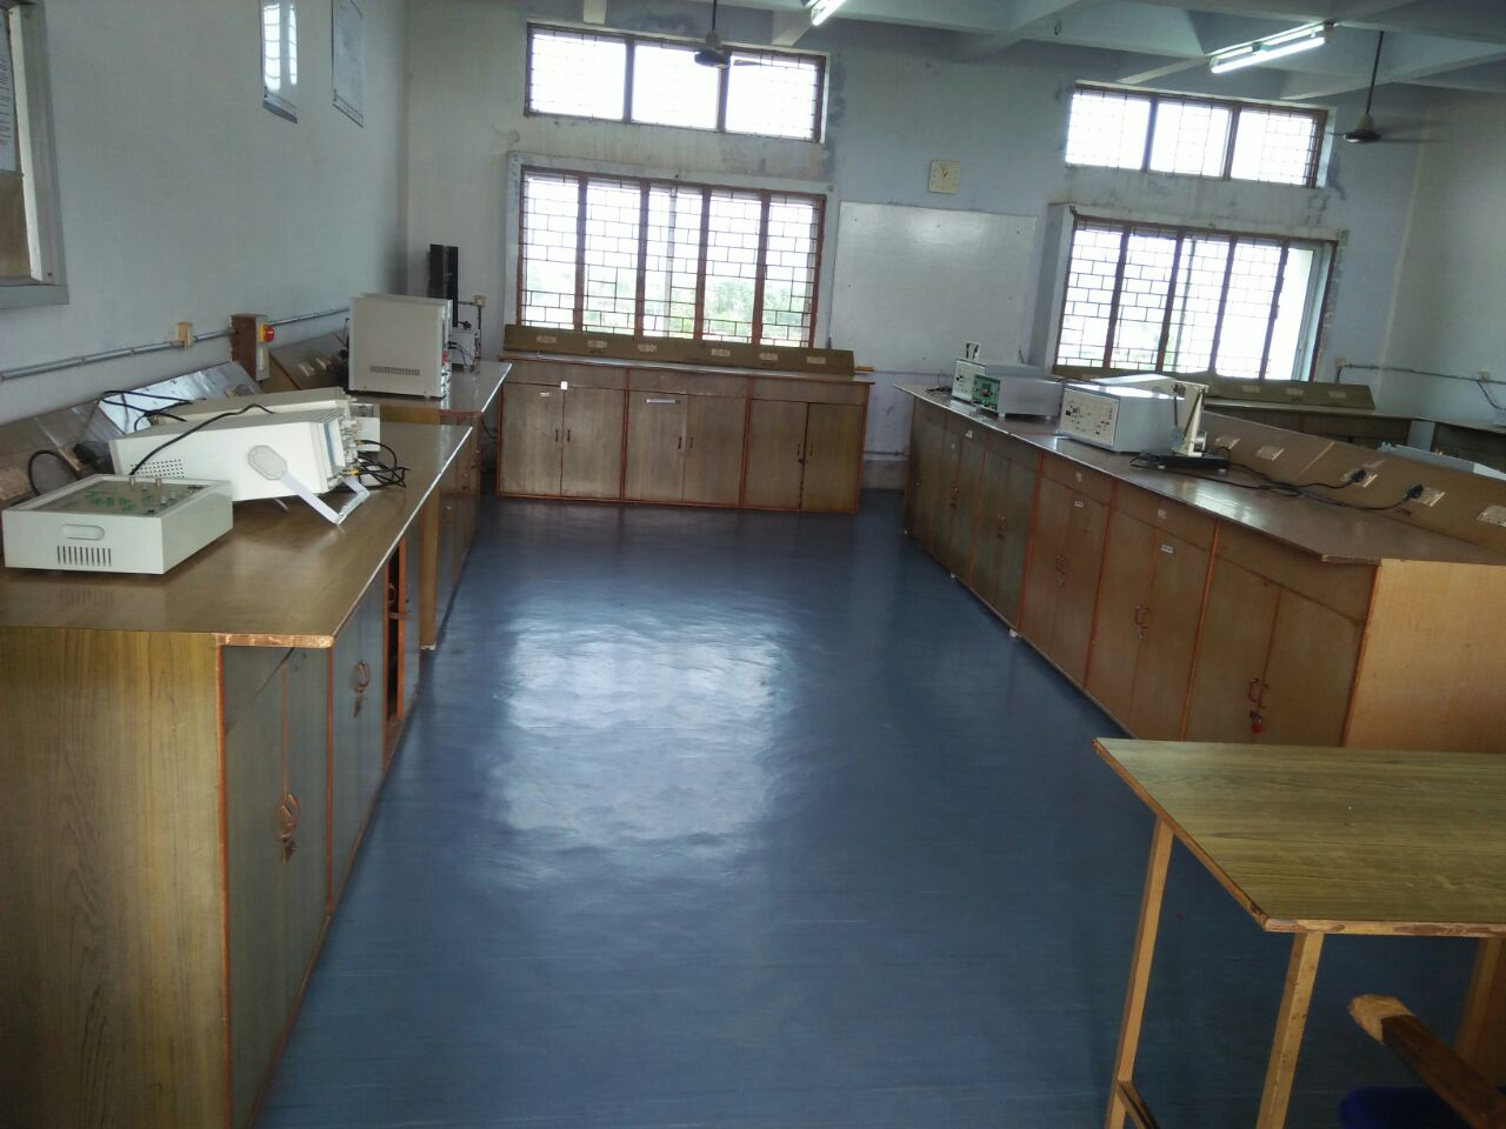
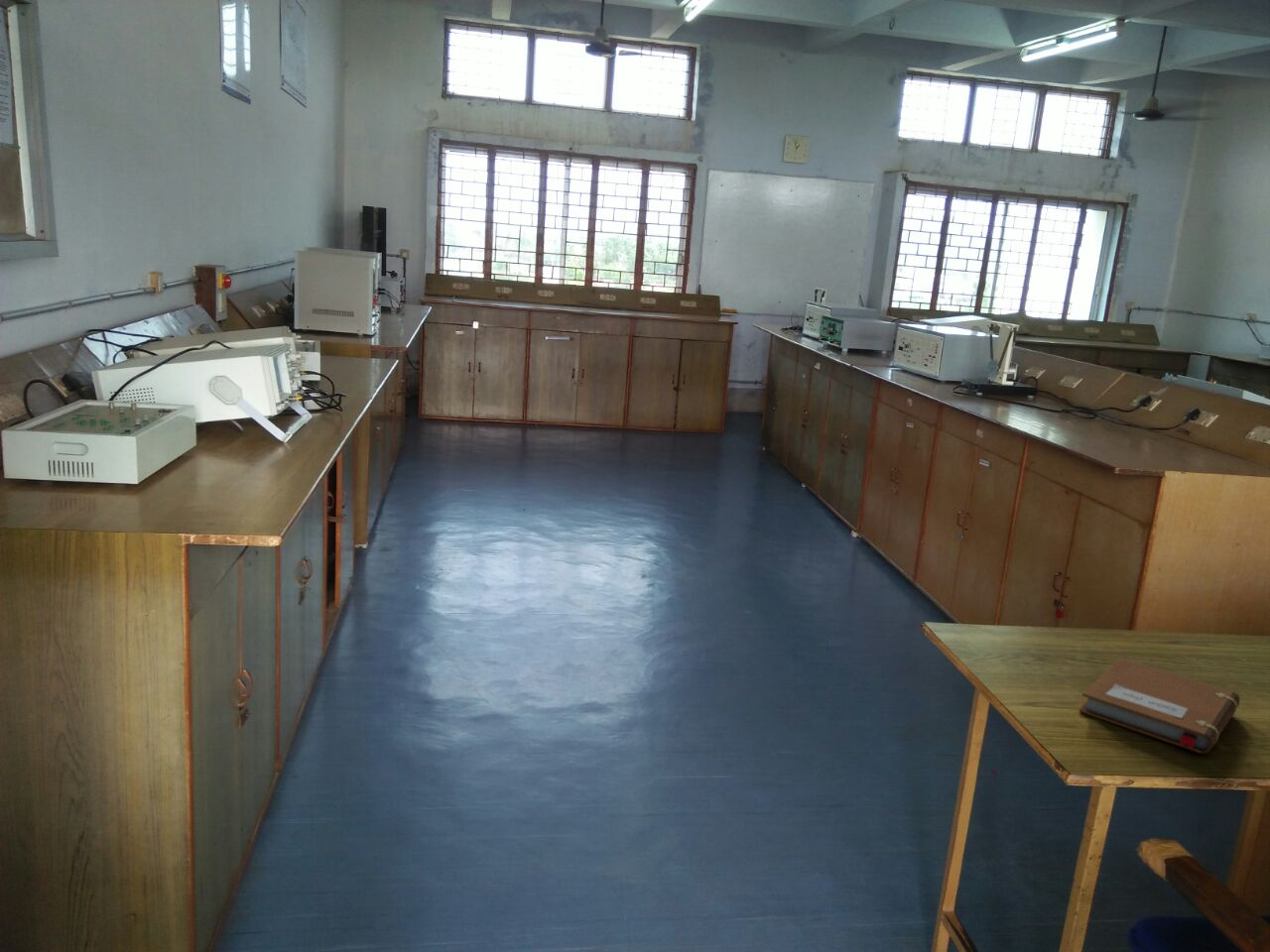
+ notebook (1160, 703)
